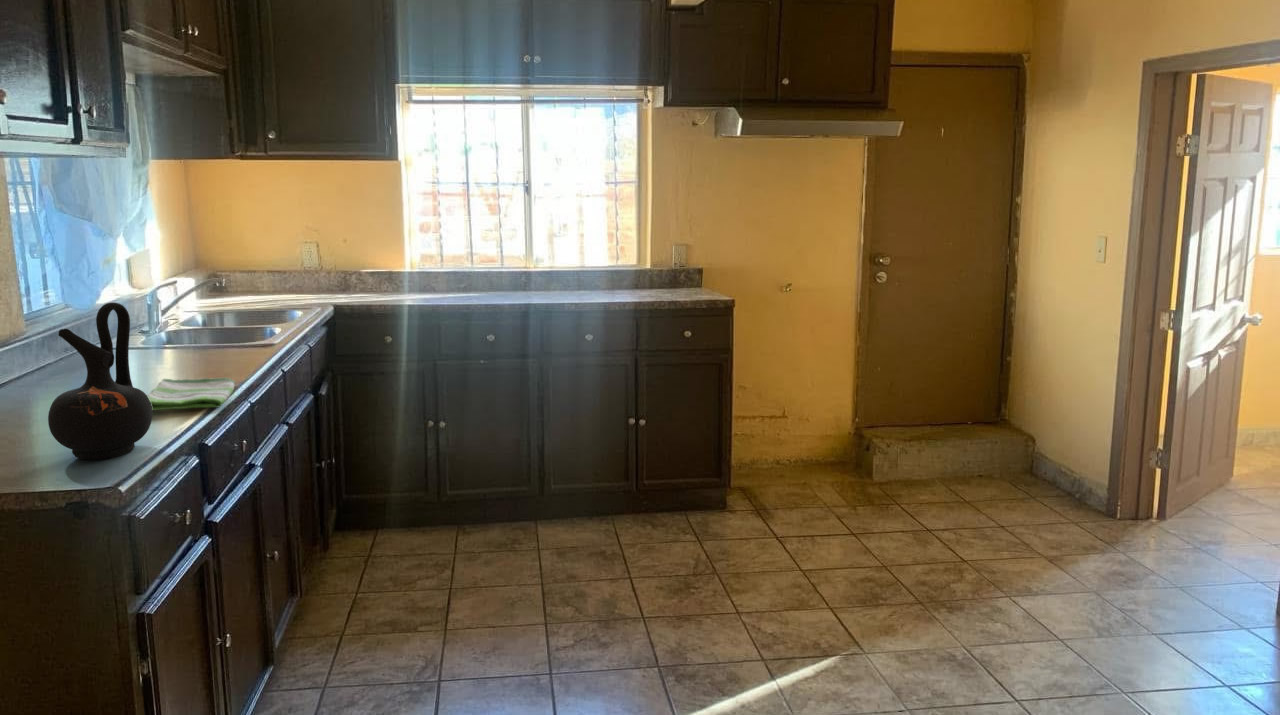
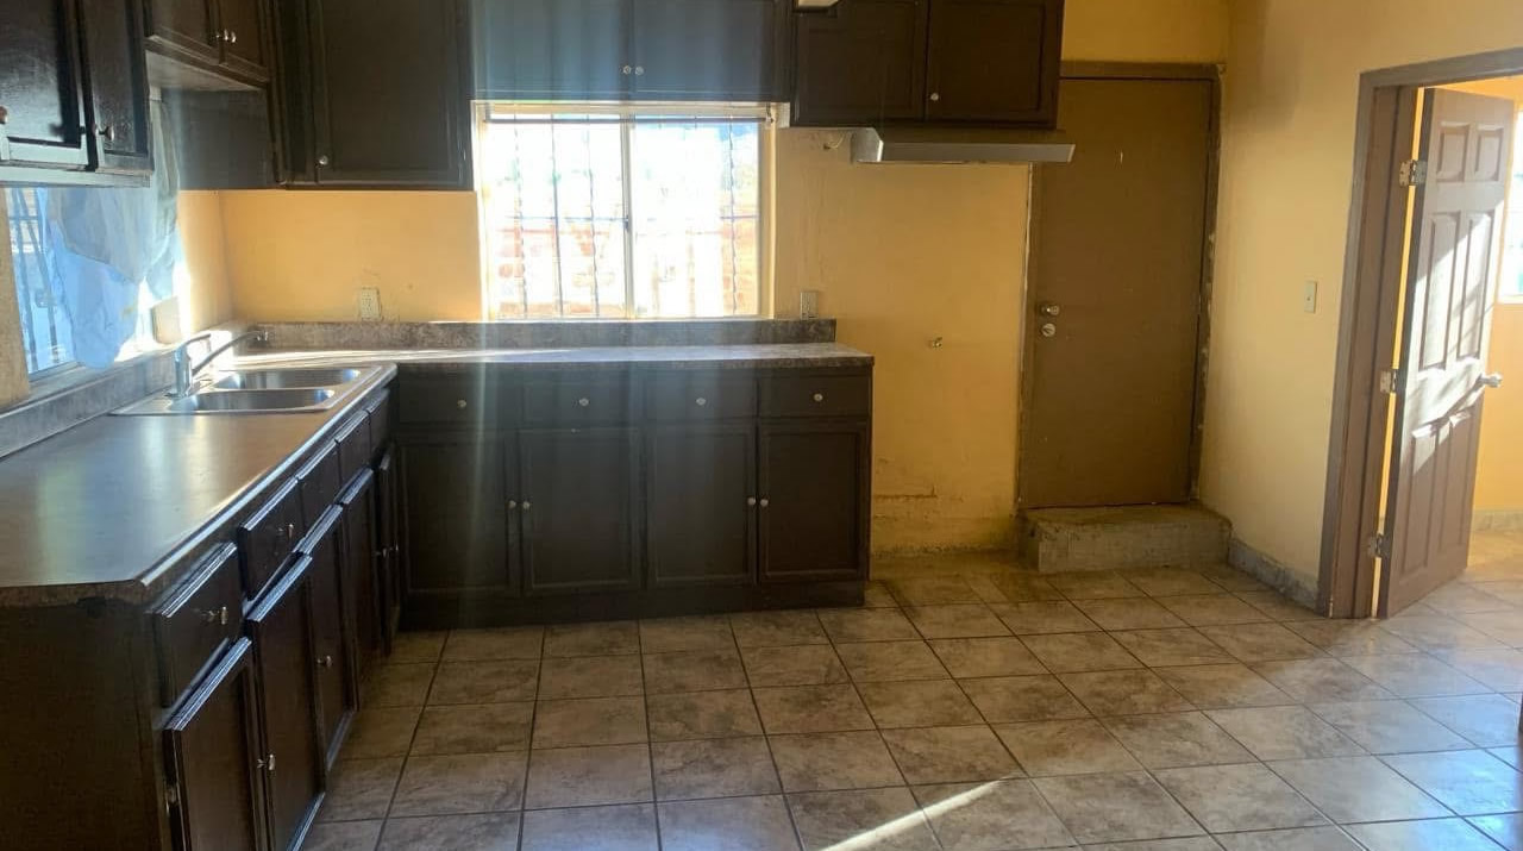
- ceramic jug (98, 379)
- dish towel (189, 392)
